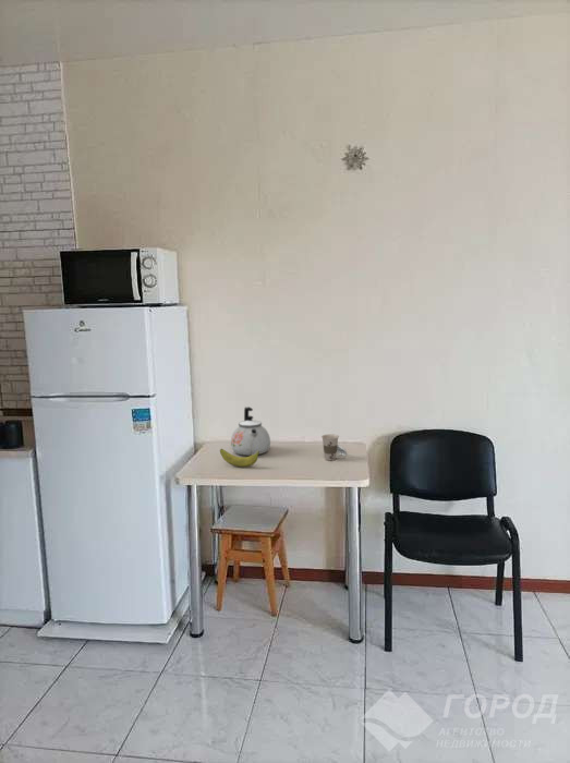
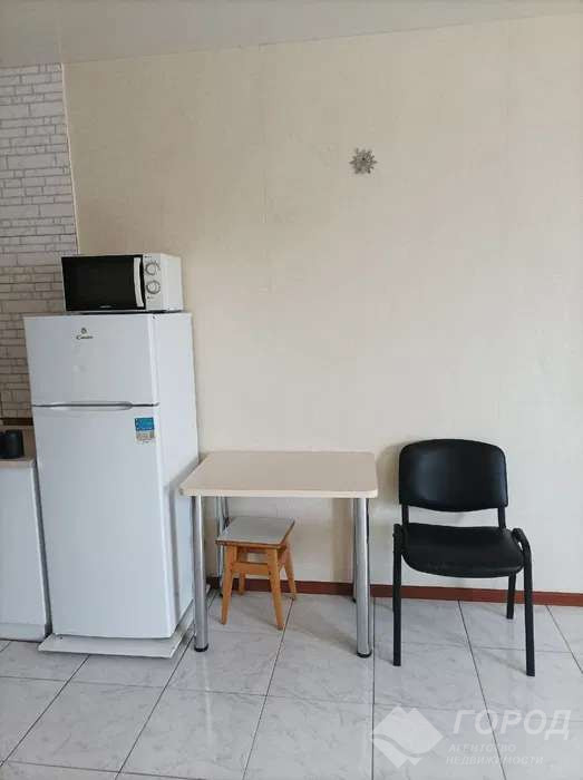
- cup (333, 446)
- kettle (250, 429)
- banana (240, 458)
